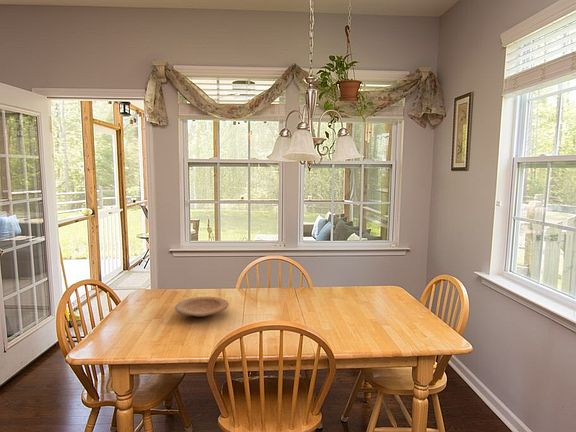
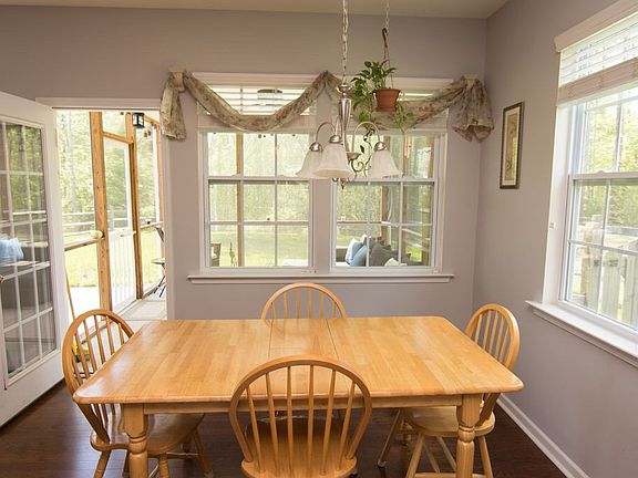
- plate (202, 308)
